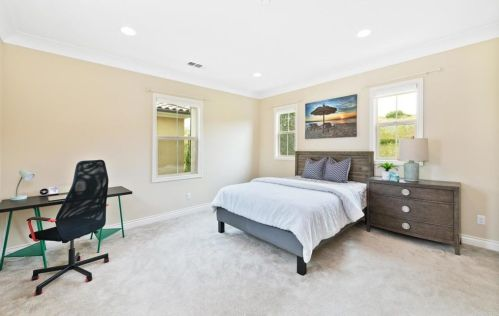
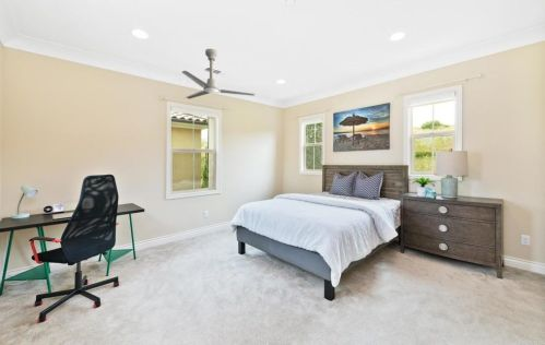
+ ceiling fan (212, 71)
